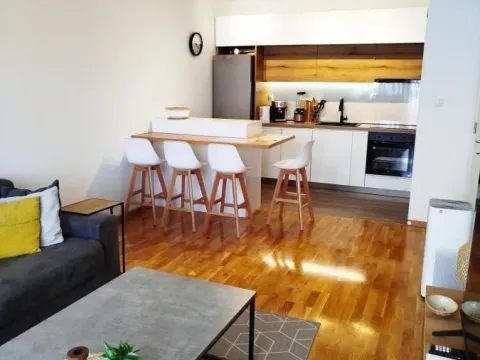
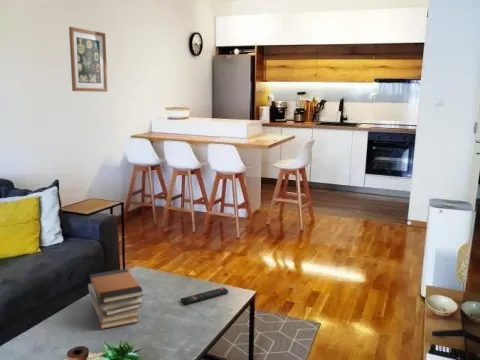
+ wall art (89, 61)
+ remote control (205, 295)
+ book stack (114, 296)
